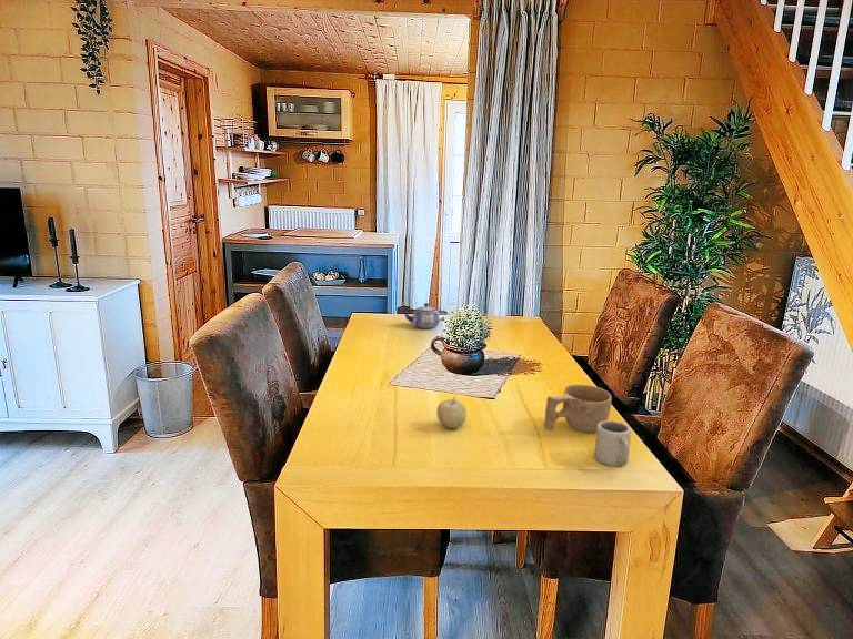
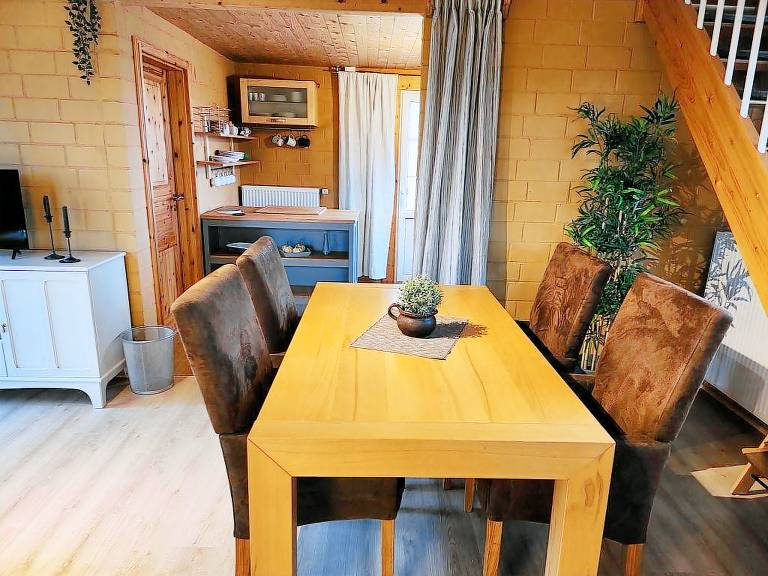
- cup (614, 445)
- cup (575, 410)
- teapot (423, 314)
- fruit (451, 410)
